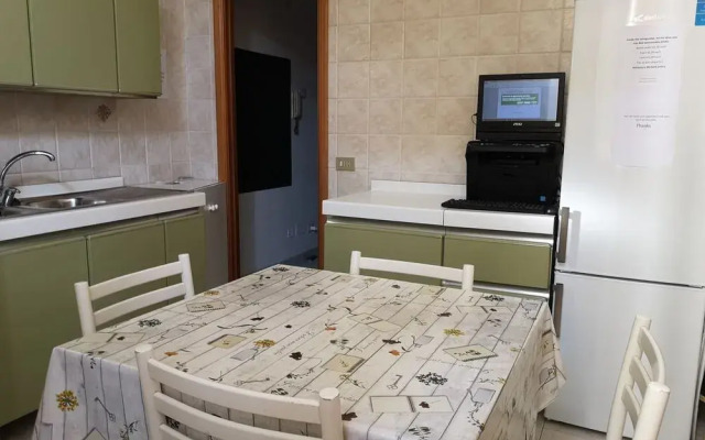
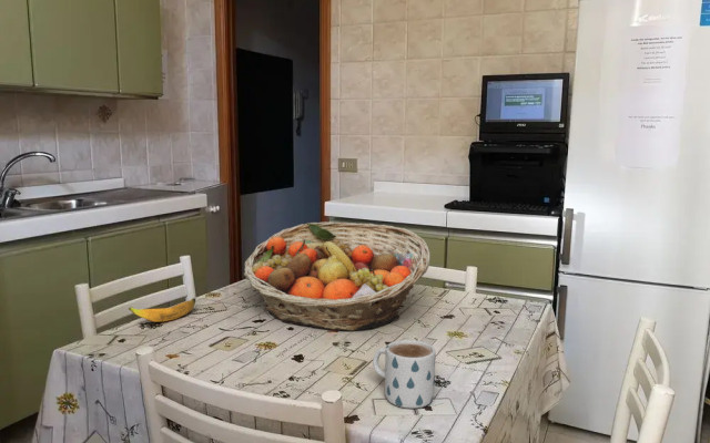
+ fruit basket (335, 270)
+ mug (402, 370)
+ banana (164, 309)
